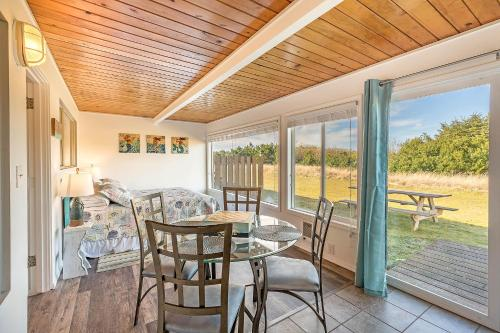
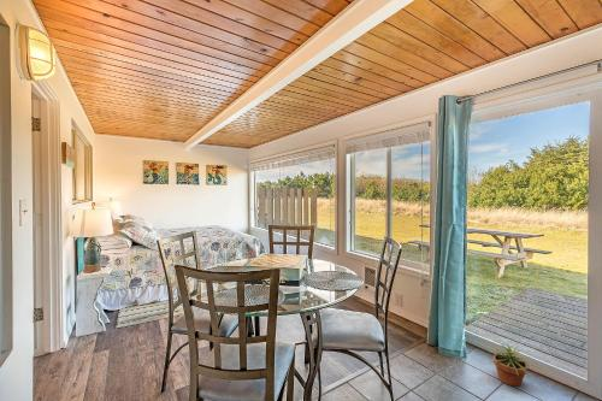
+ potted plant (510, 362)
